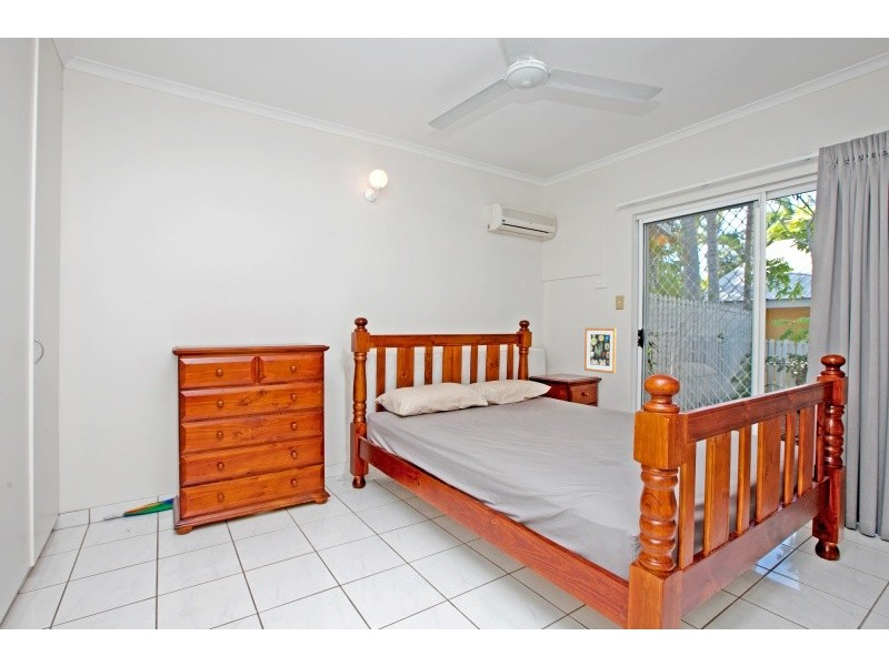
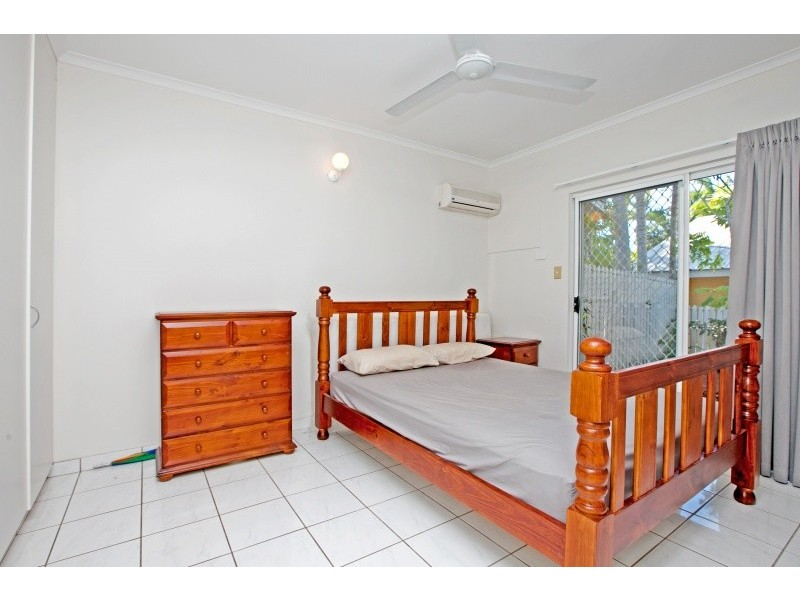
- wall art (599, 350)
